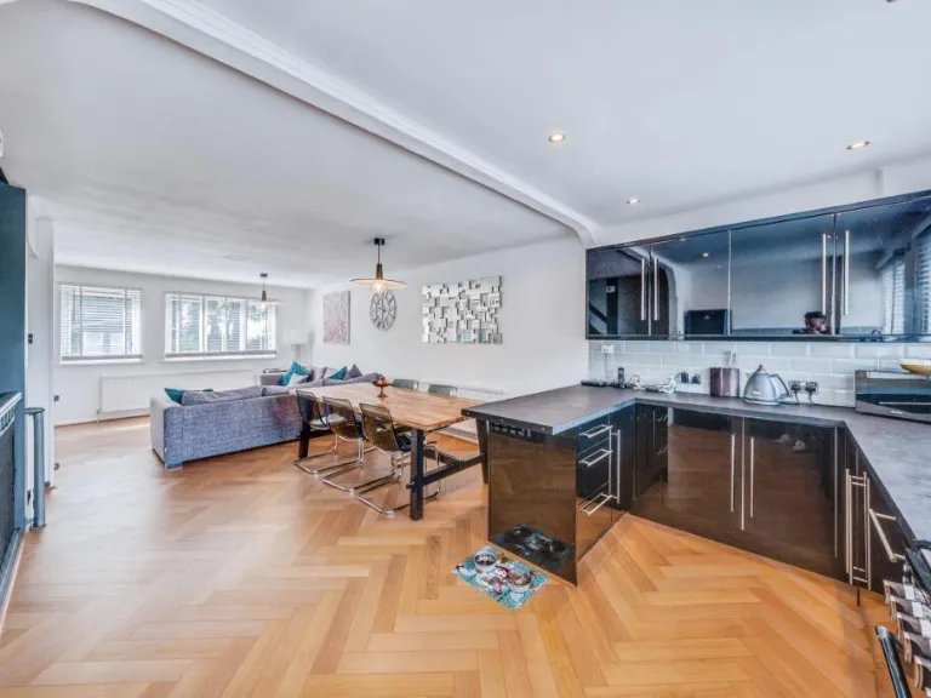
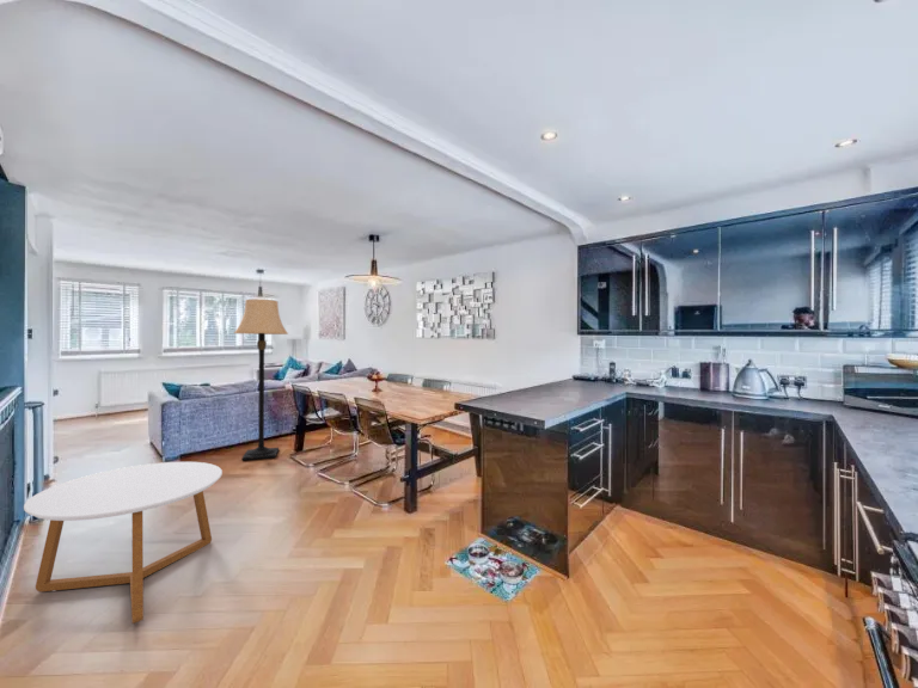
+ lamp (261, 377)
+ coffee table (133, 533)
